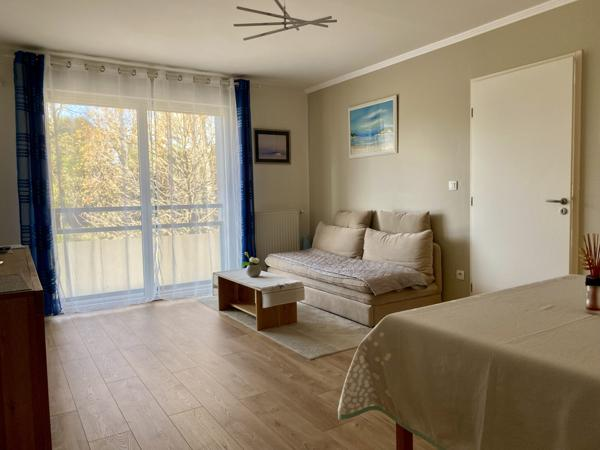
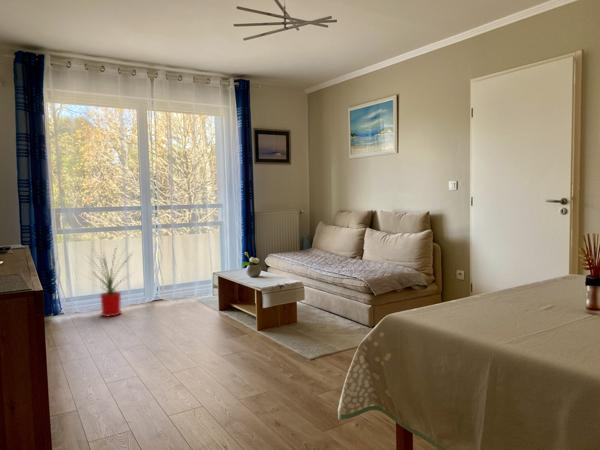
+ house plant (109, 280)
